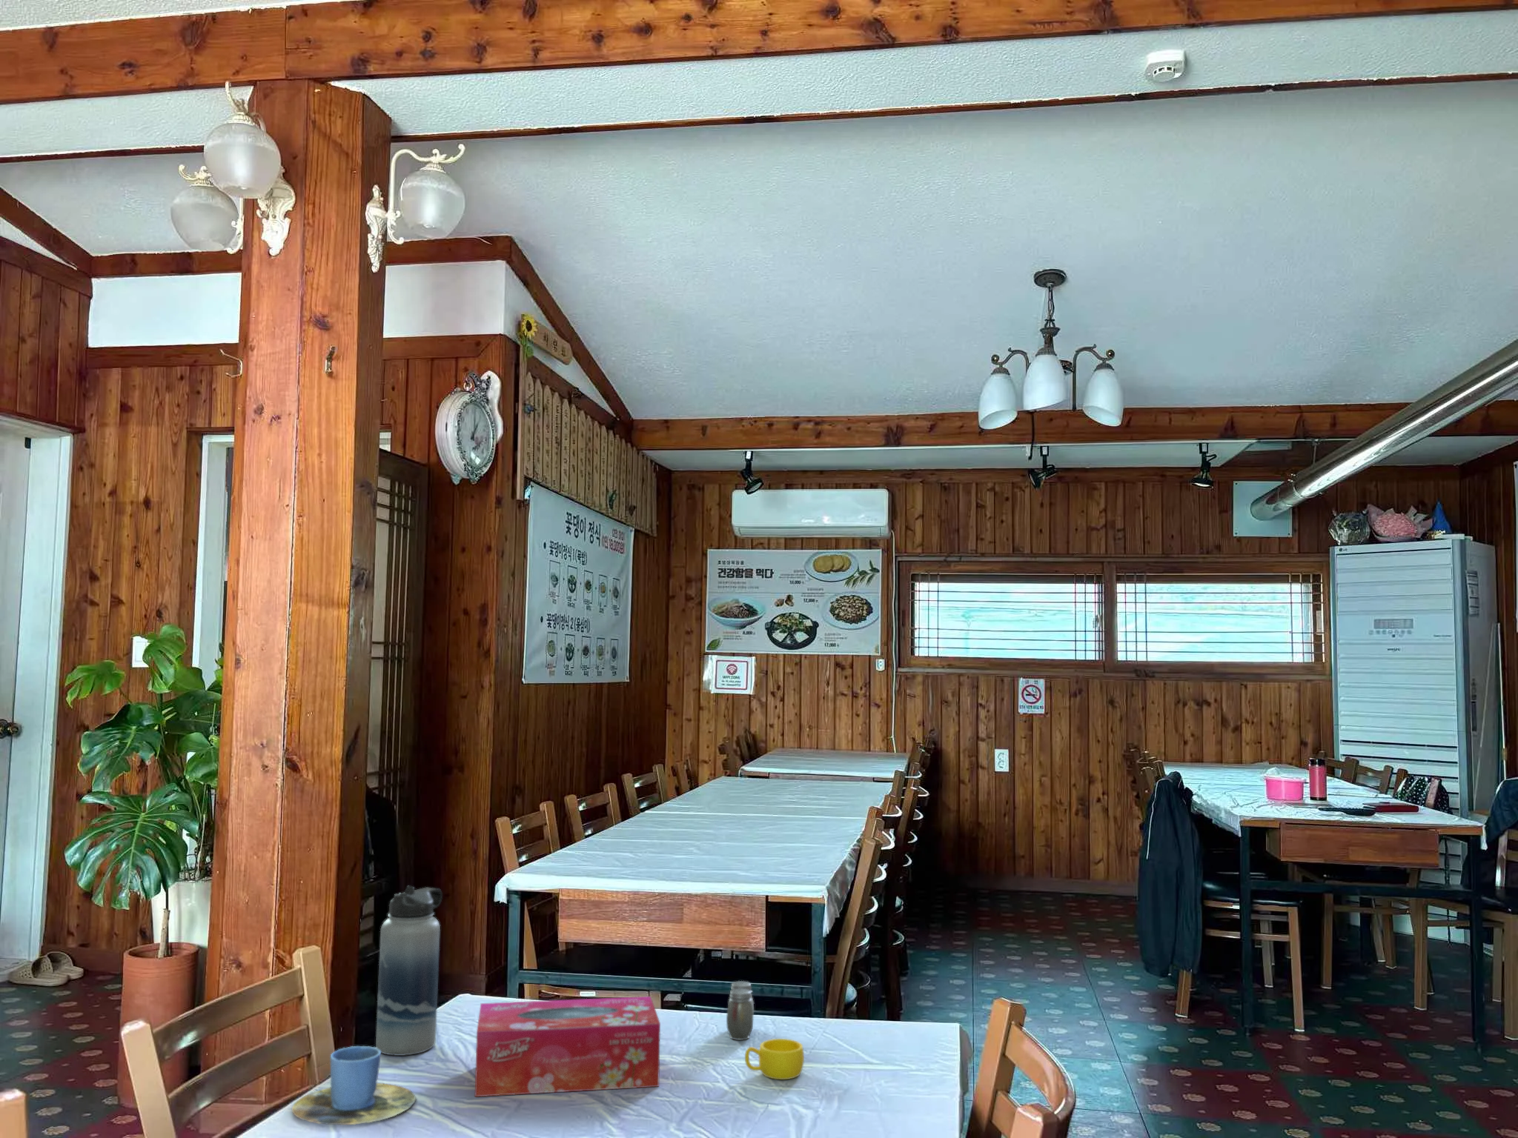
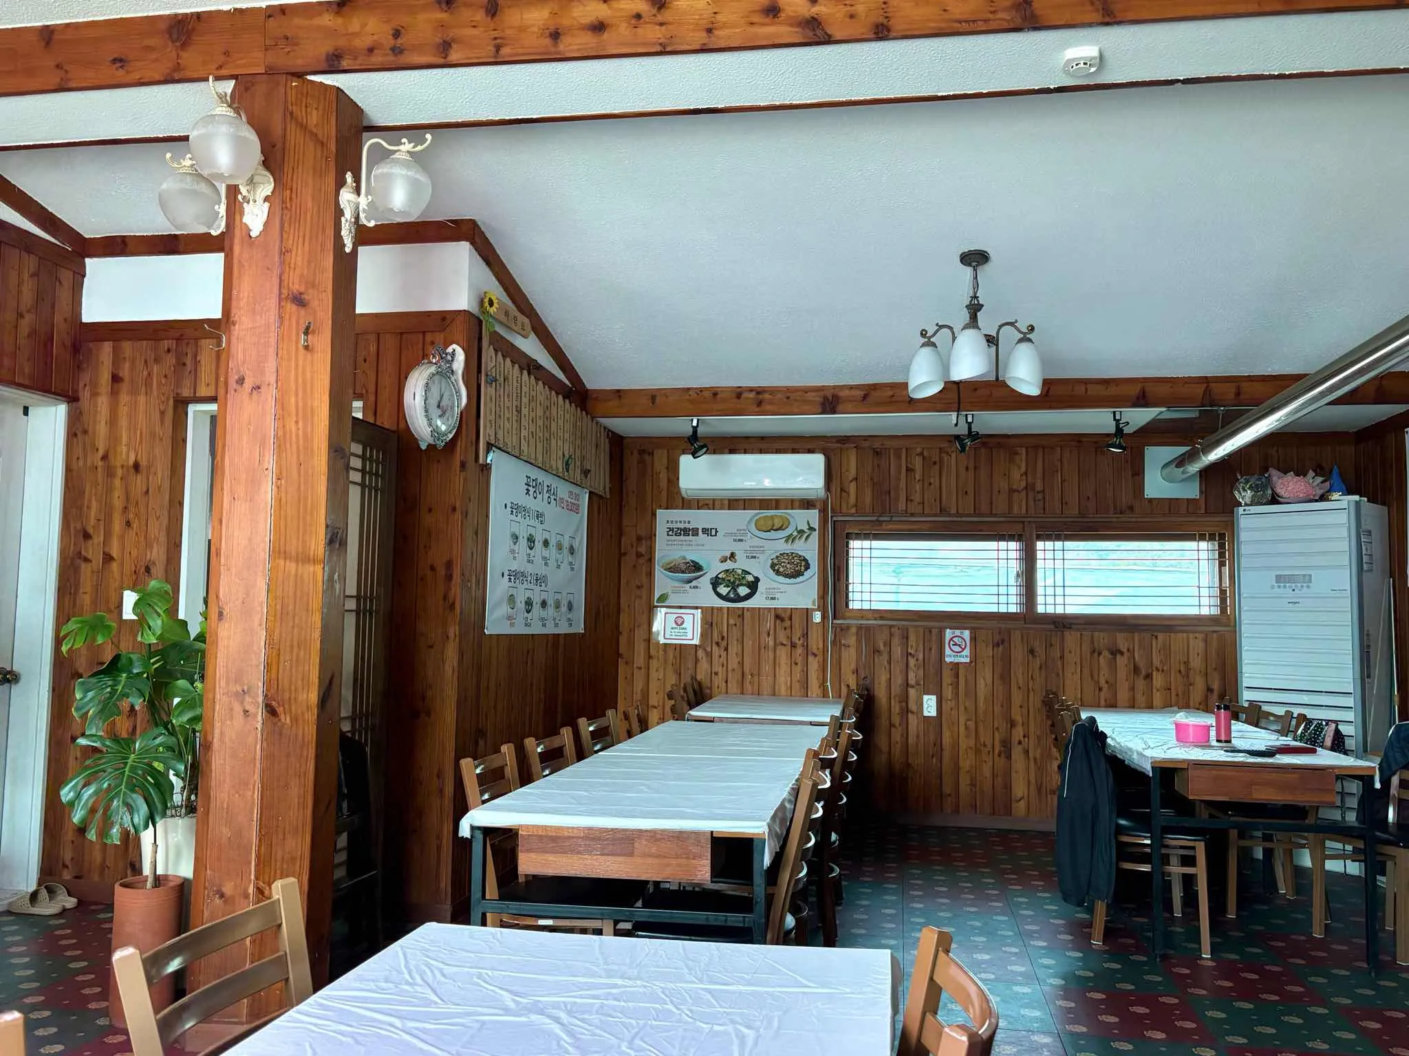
- salt and pepper shaker (740, 1009)
- cup (773, 1059)
- tissue box (567, 1044)
- cup (355, 1078)
- water bottle (412, 965)
